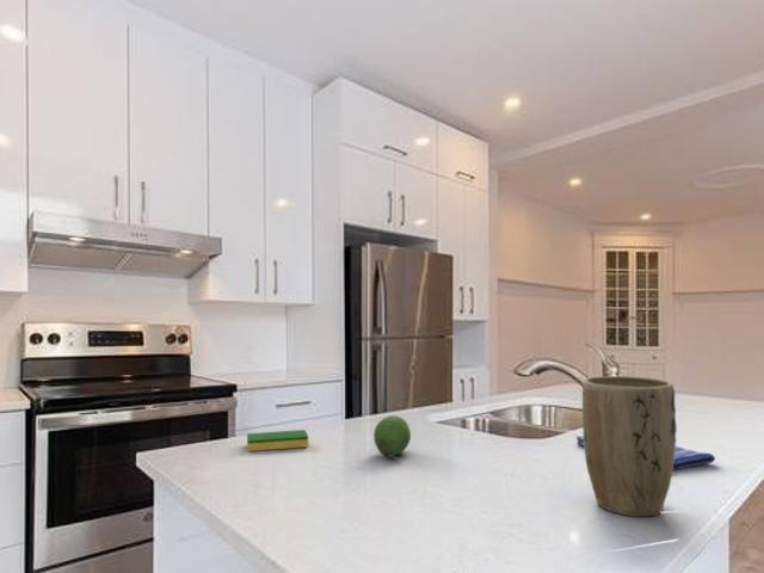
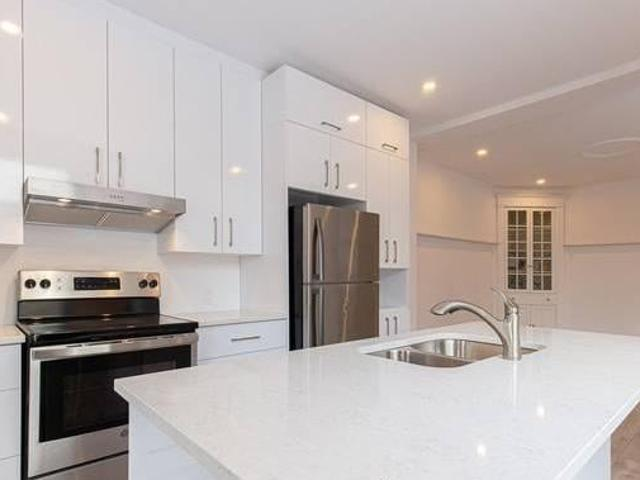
- dish sponge (277, 439)
- dish towel (674, 449)
- plant pot (628, 443)
- fruit (393, 436)
